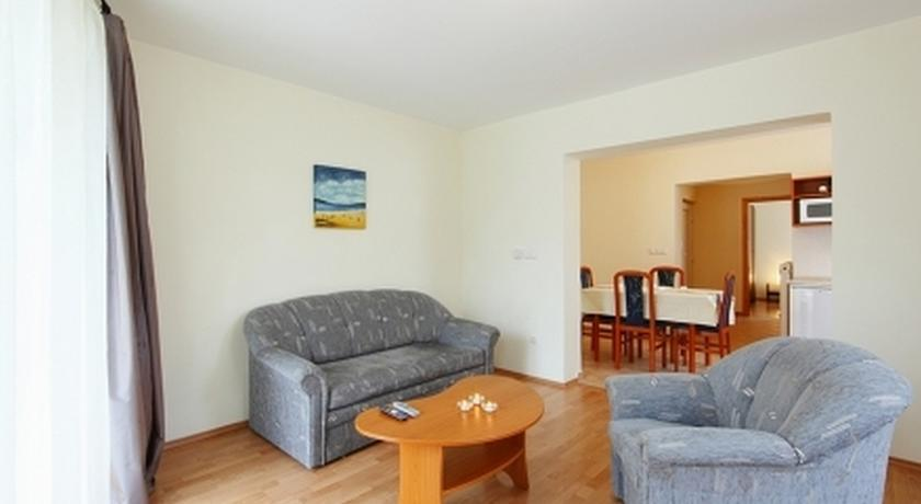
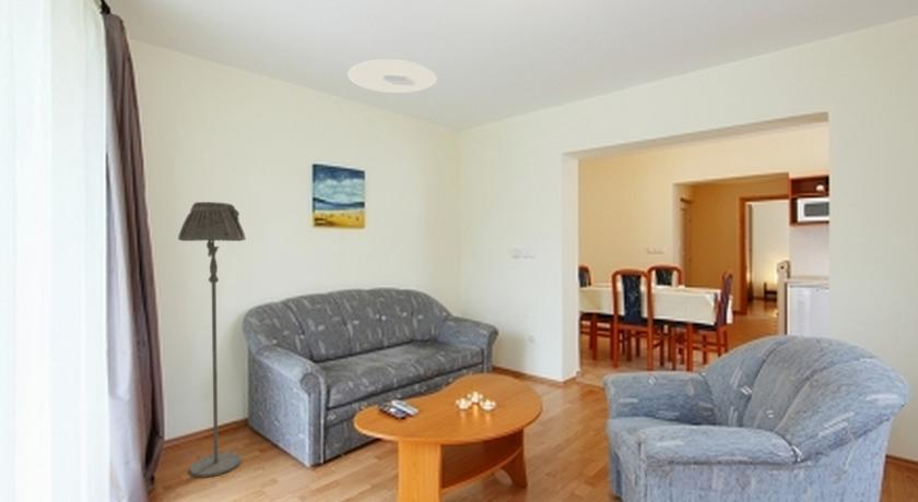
+ ceiling light (392, 73)
+ floor lamp (214, 334)
